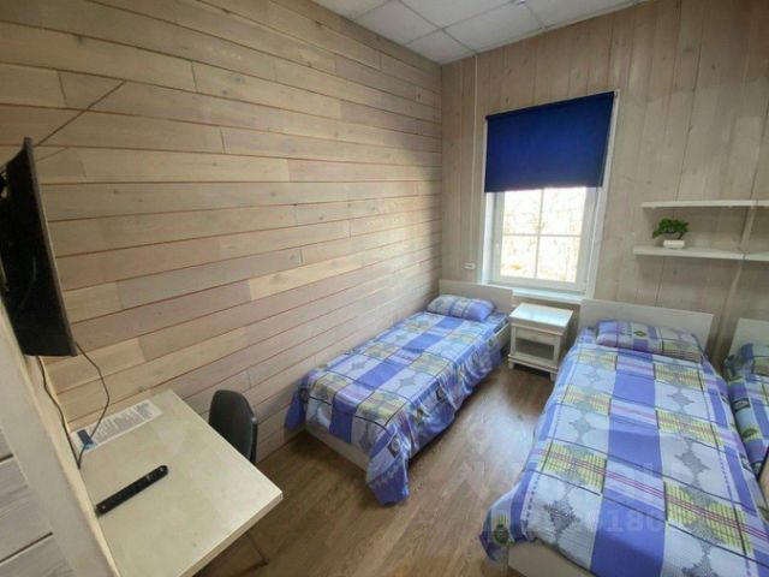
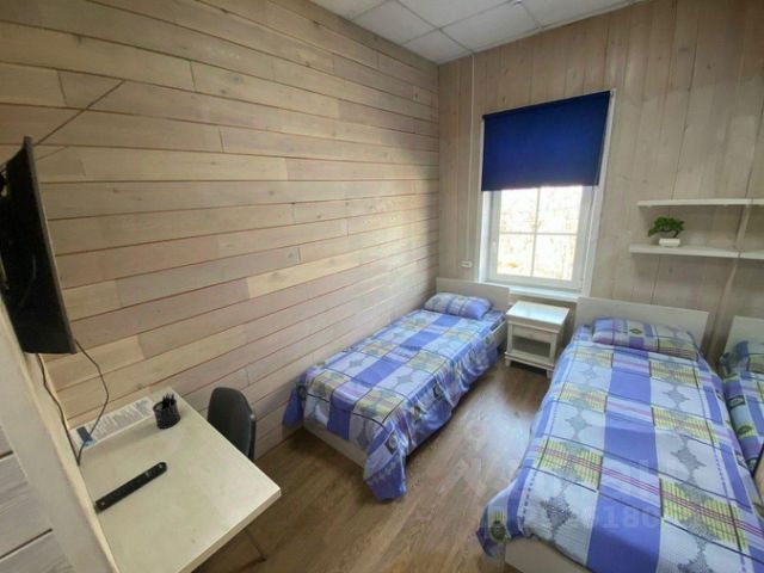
+ pen holder (165, 408)
